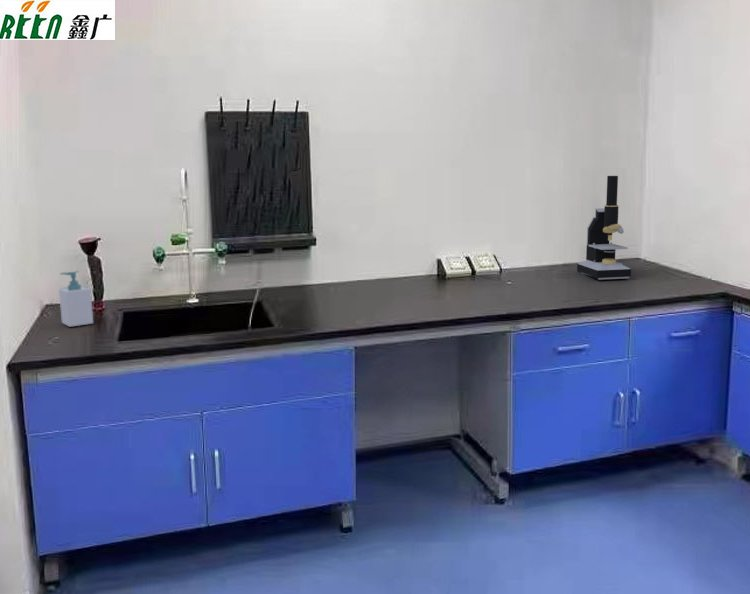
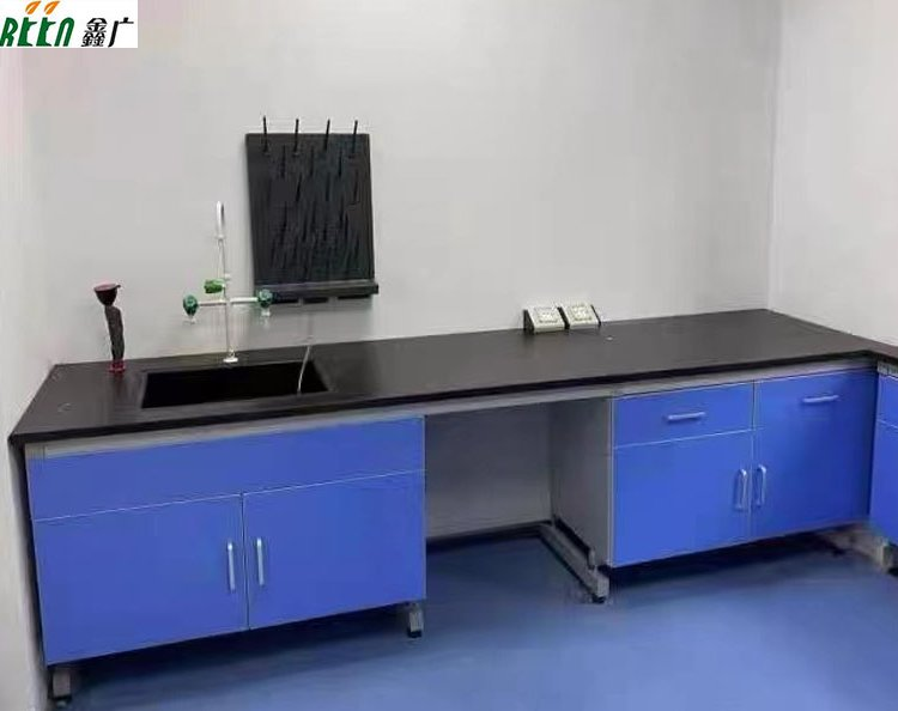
- microscope (605, 226)
- soap bottle (75, 297)
